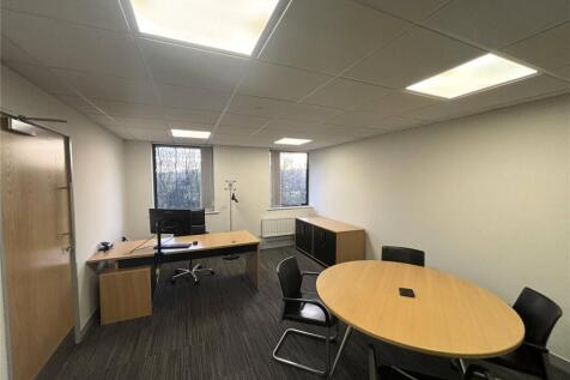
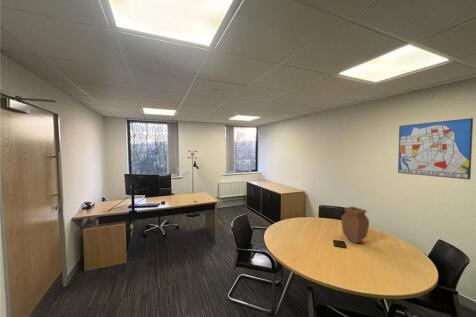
+ water jug (354, 225)
+ wall art (430, 149)
